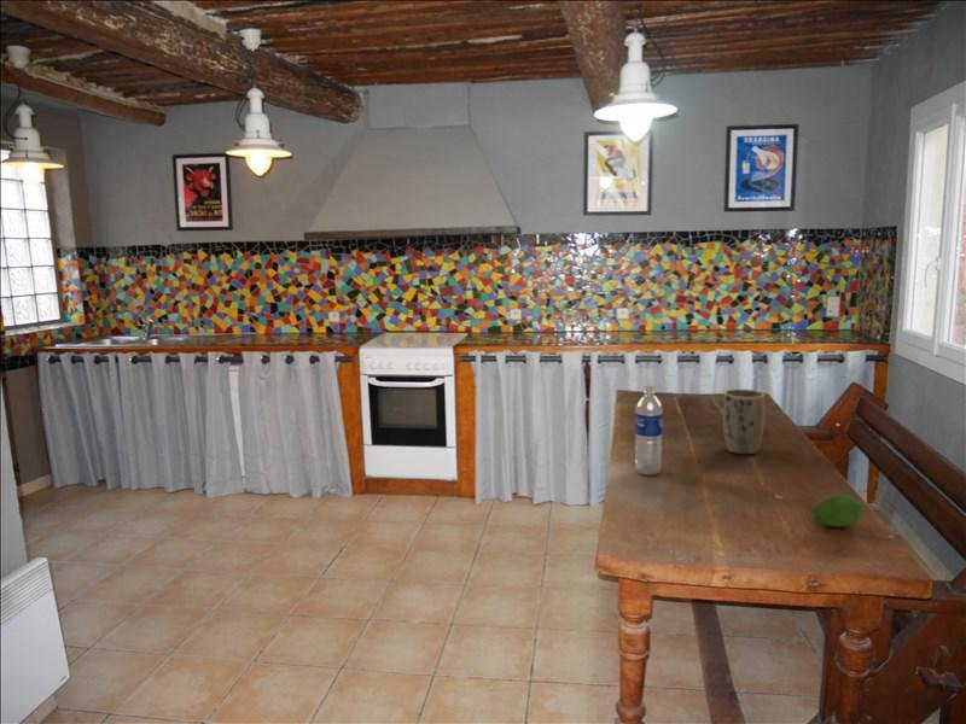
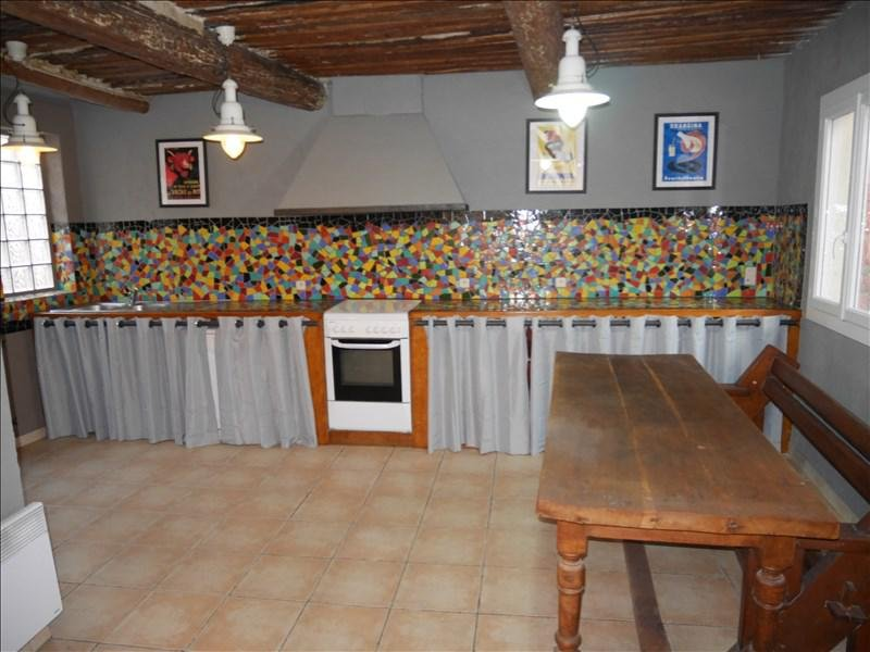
- fruit (837, 510)
- water bottle (648, 428)
- plant pot (743, 421)
